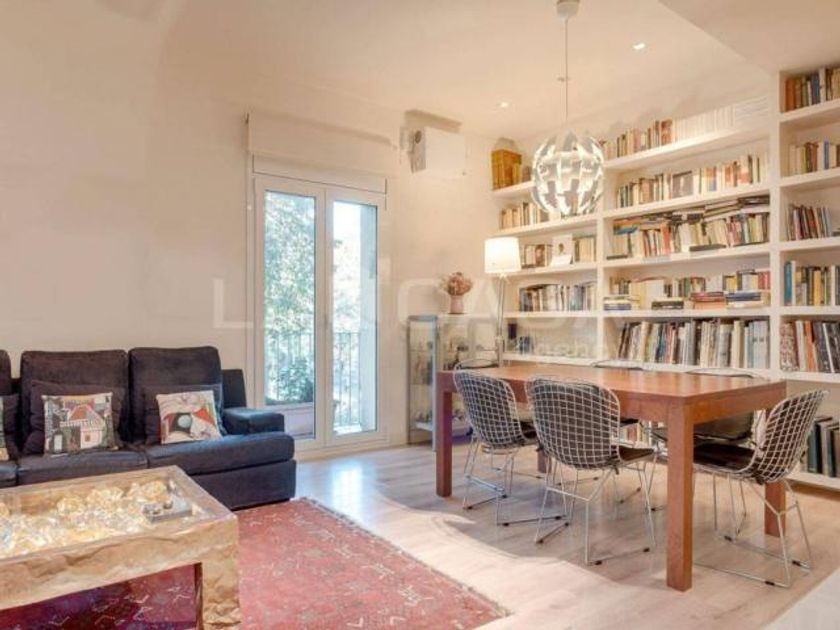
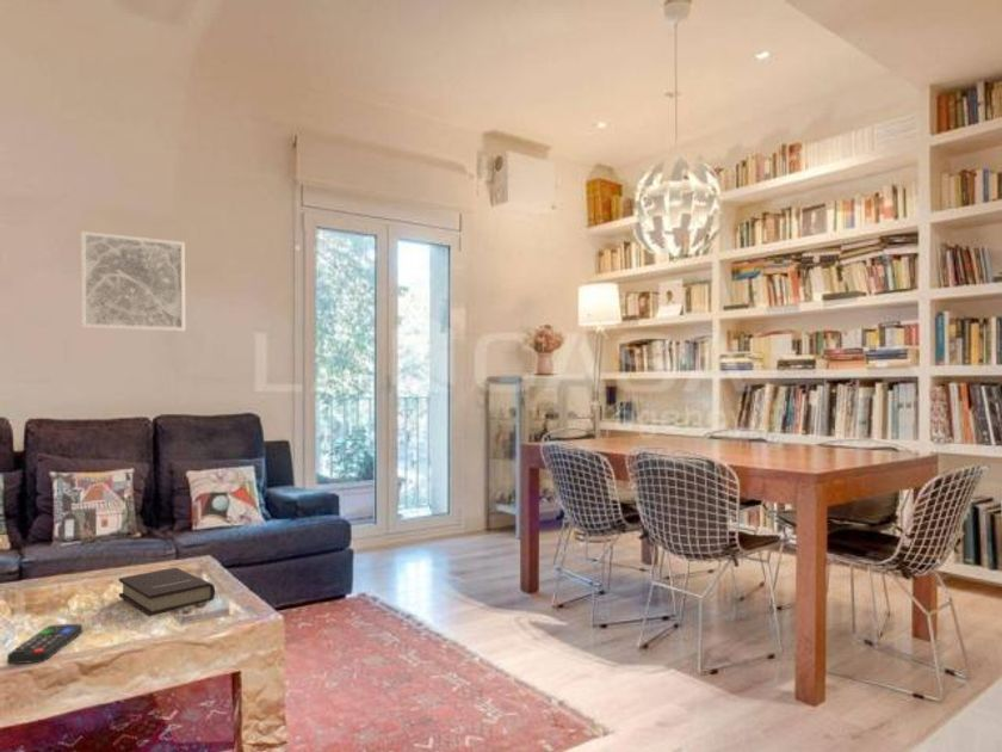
+ book (166, 588)
+ wall art (134, 283)
+ remote control (47, 641)
